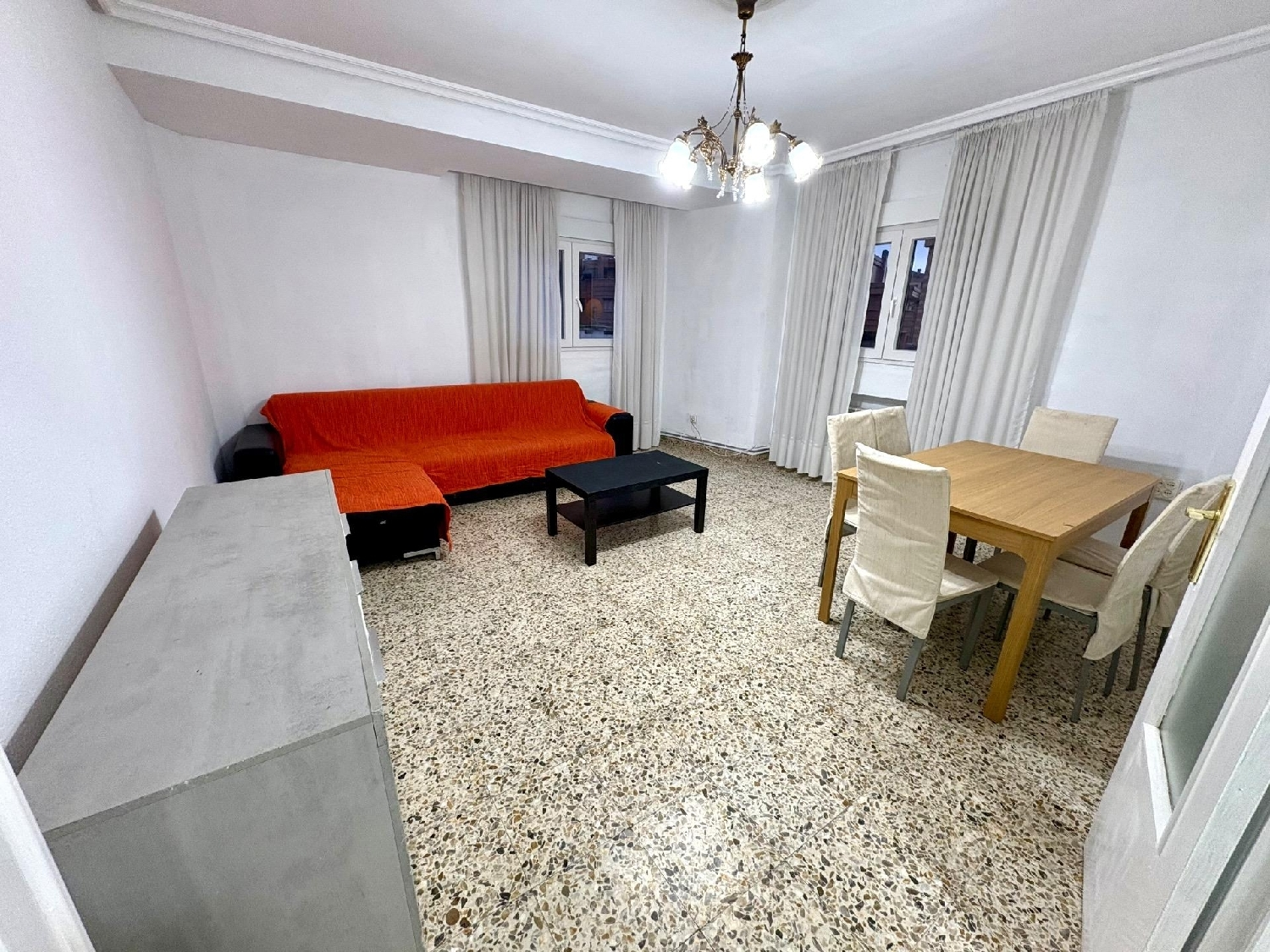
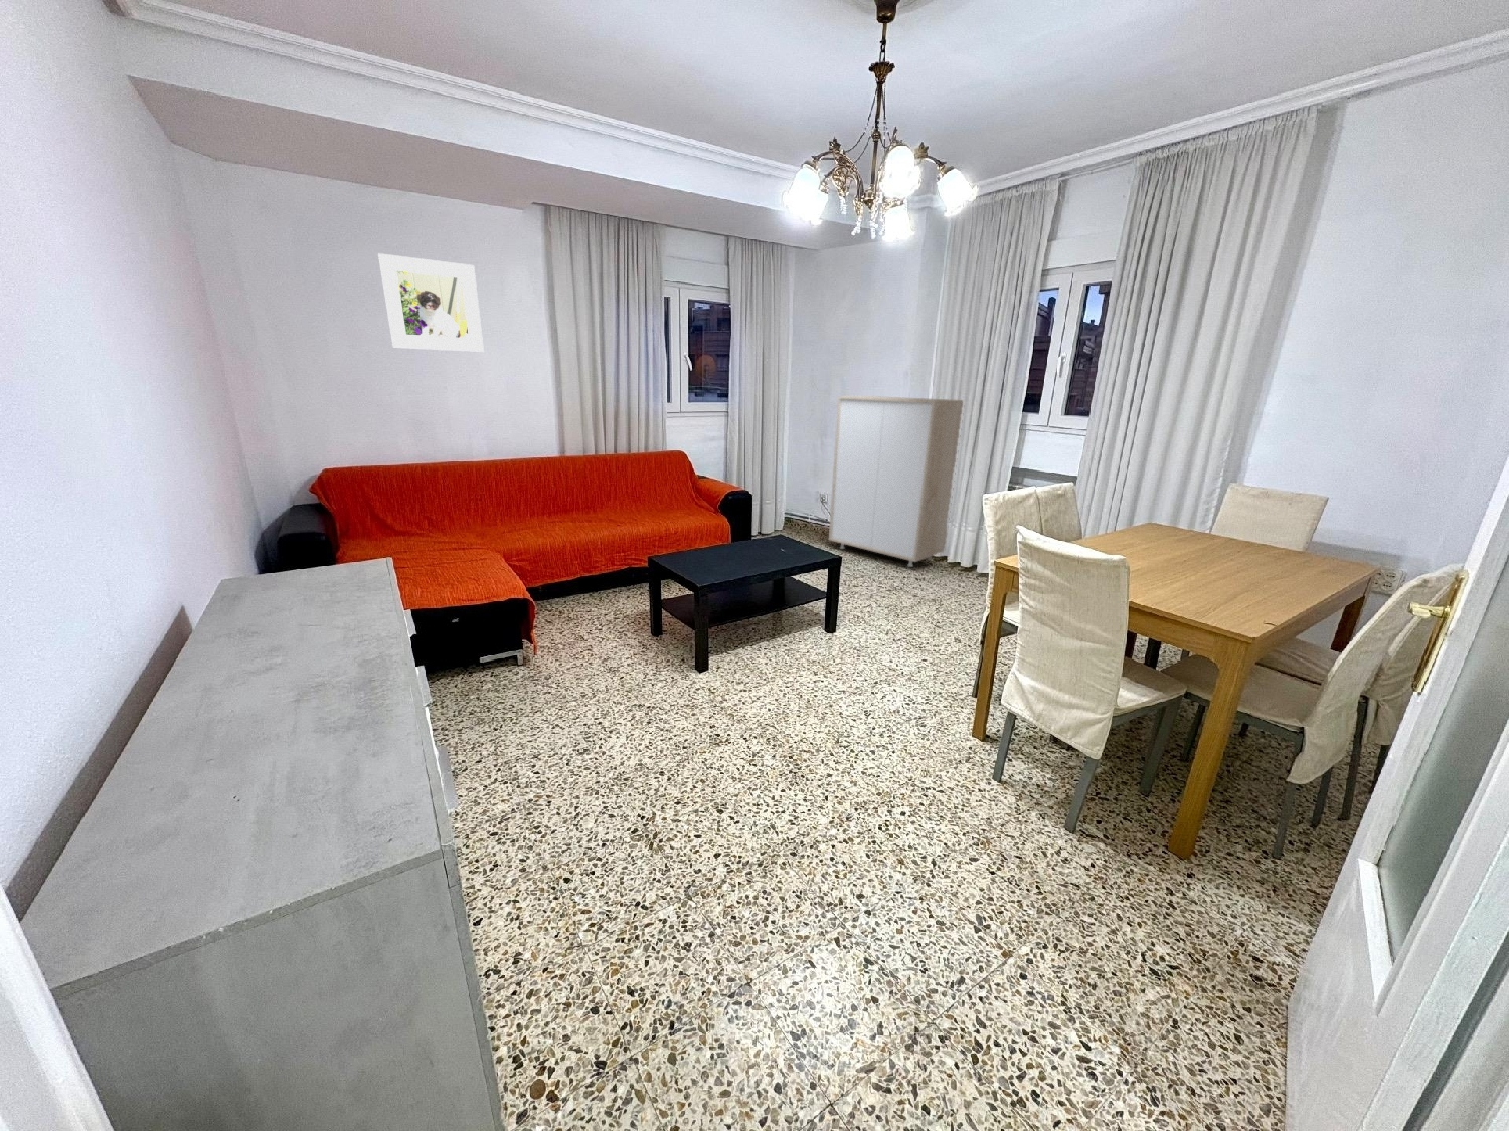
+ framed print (434, 305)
+ storage cabinet (892, 479)
